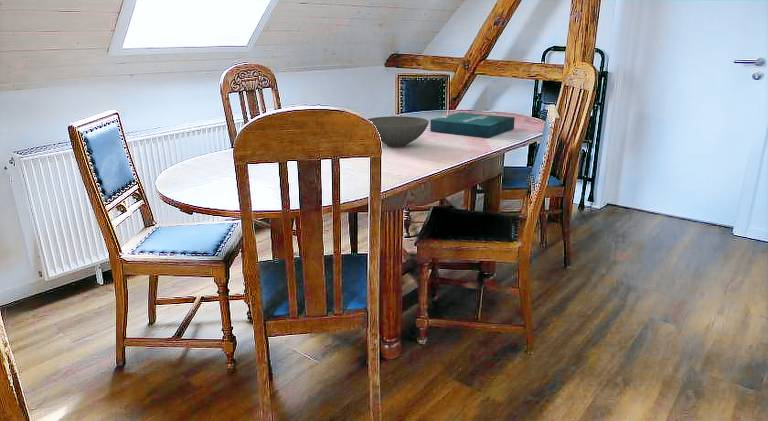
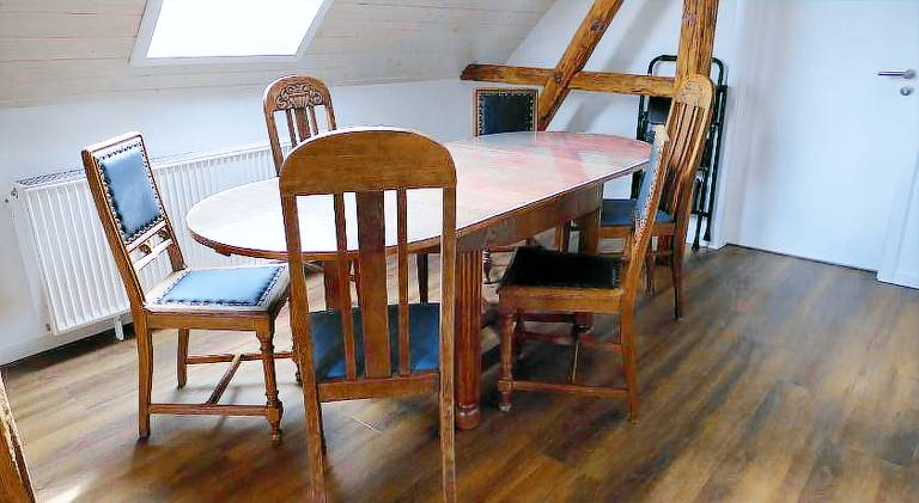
- pizza box (472, 124)
- bowl (396, 133)
